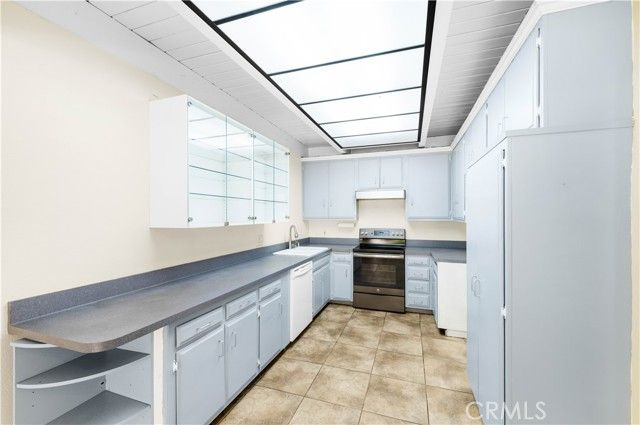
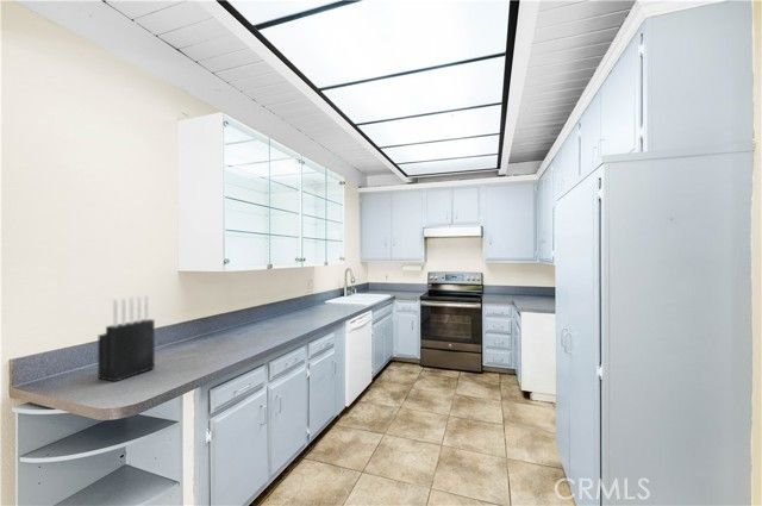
+ knife block (125, 335)
